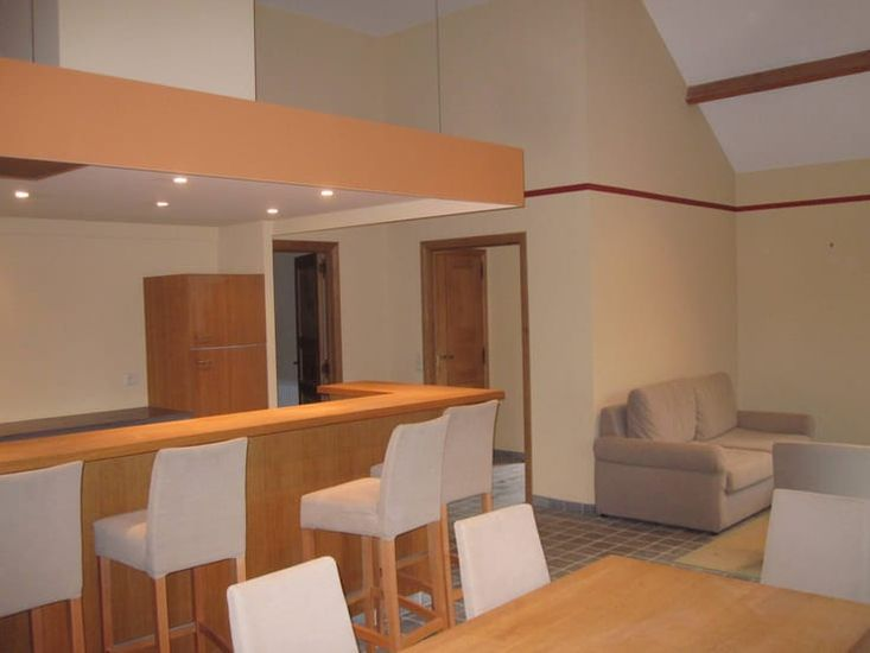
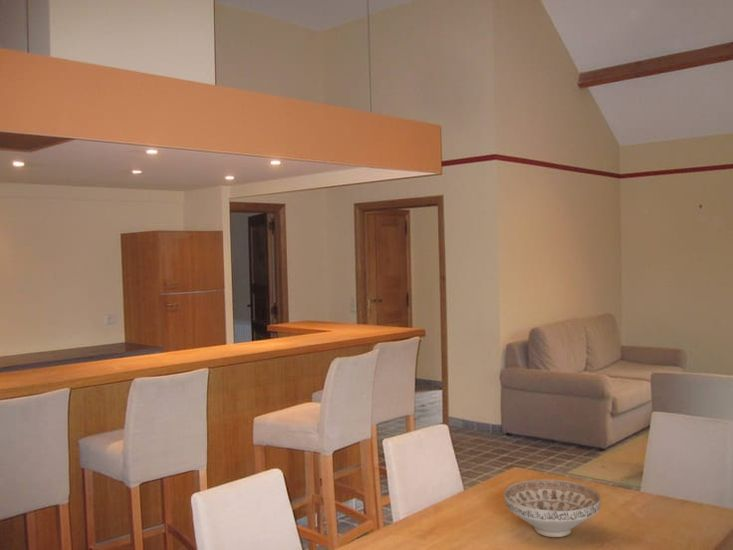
+ decorative bowl (551, 512)
